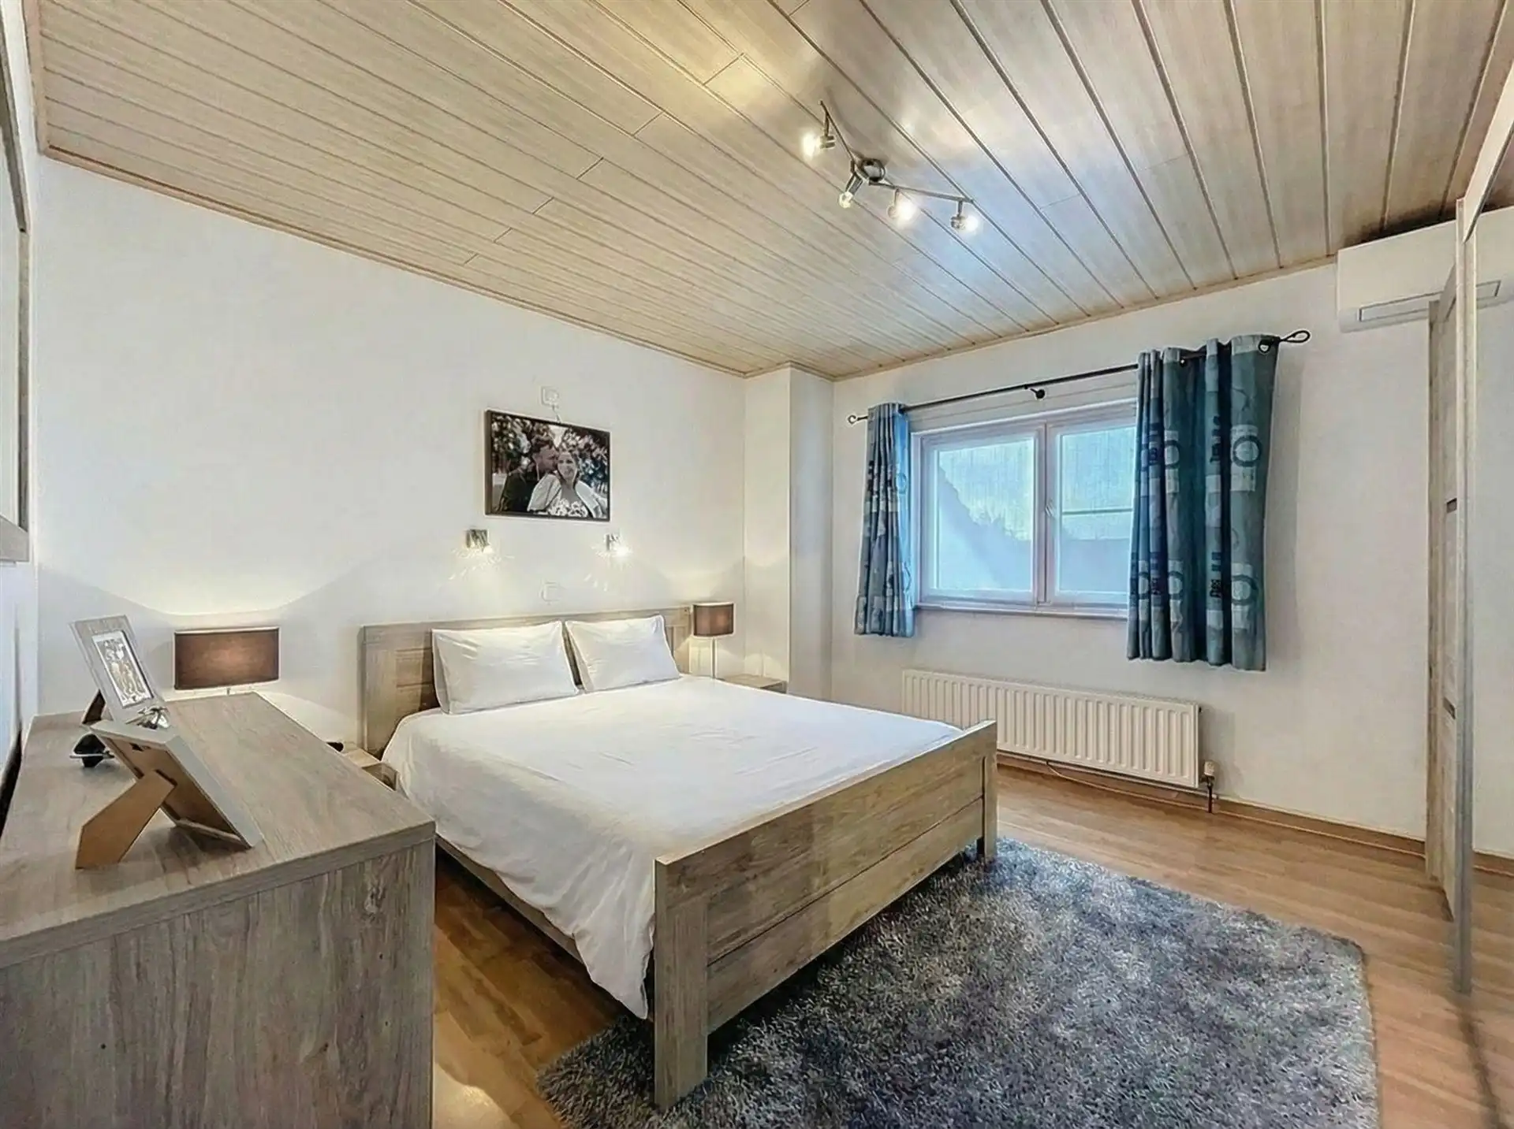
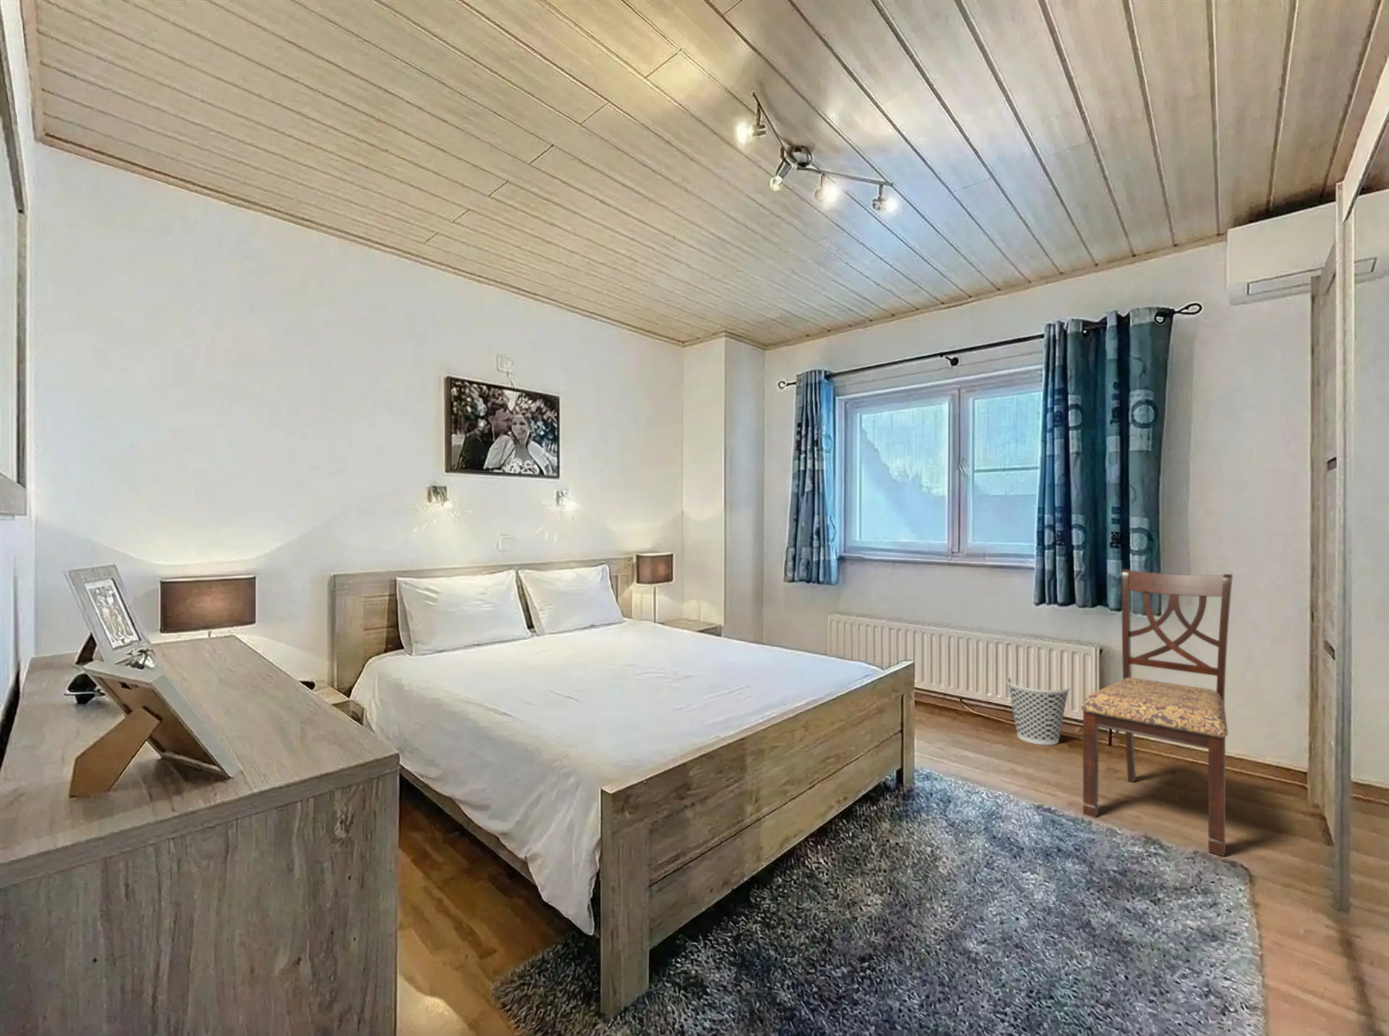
+ wastebasket (1037, 711)
+ chair (1163, 693)
